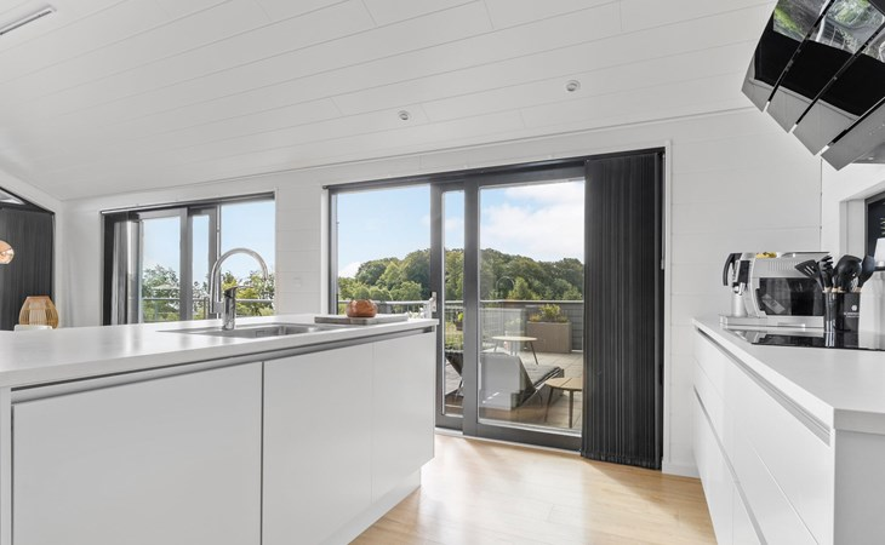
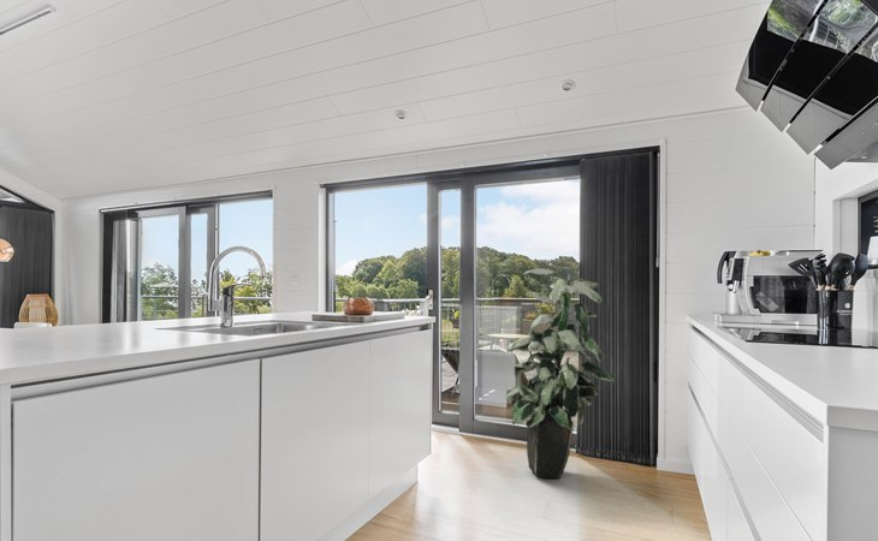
+ indoor plant (552, 369)
